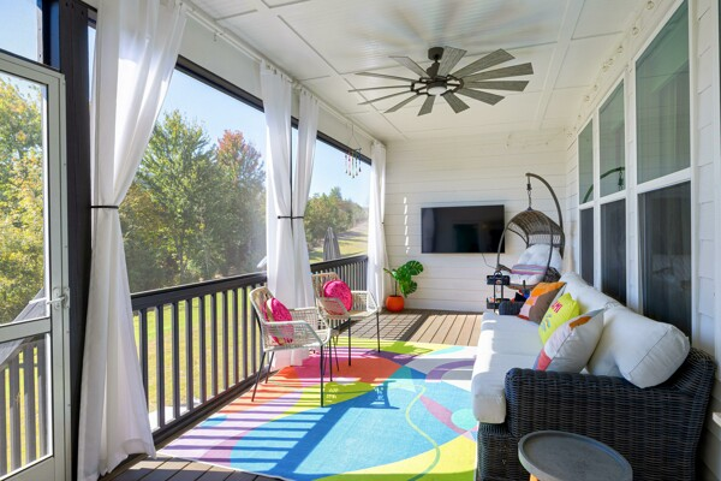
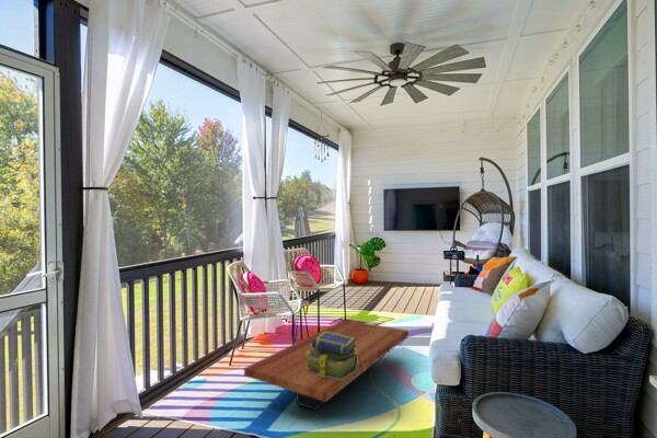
+ coffee table (332, 377)
+ stack of books (333, 351)
